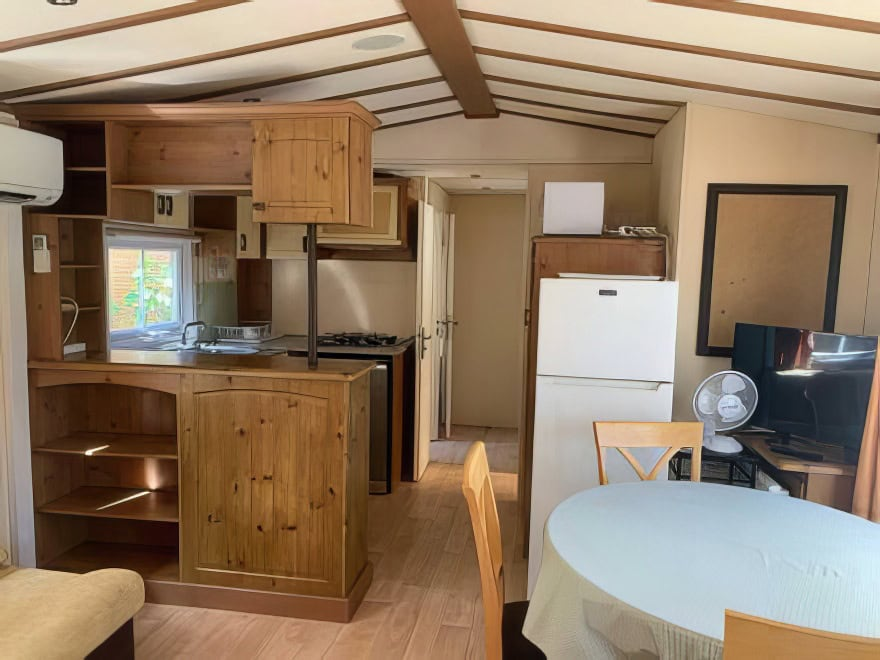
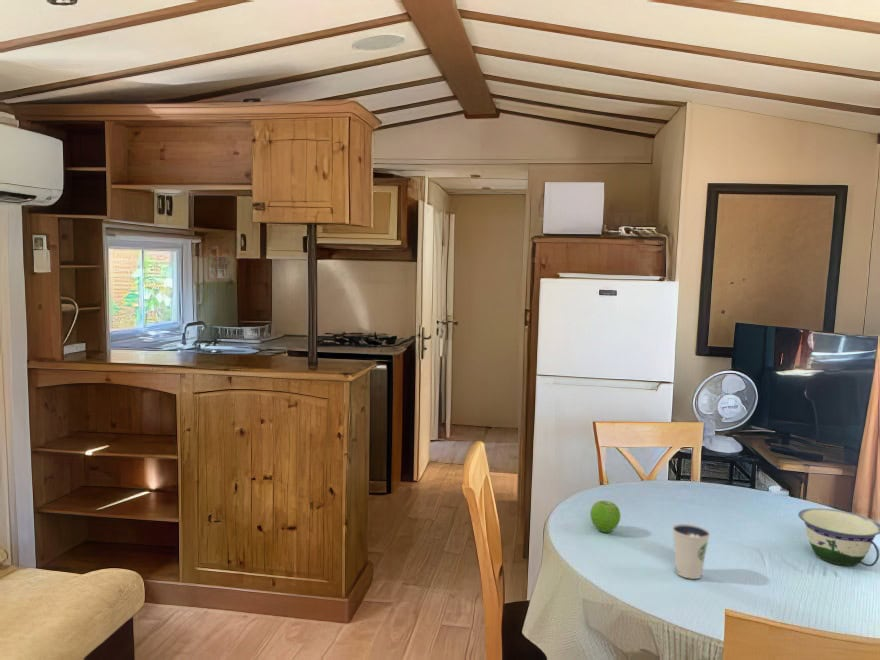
+ bowl (839, 540)
+ dixie cup (689, 552)
+ fruit (605, 516)
